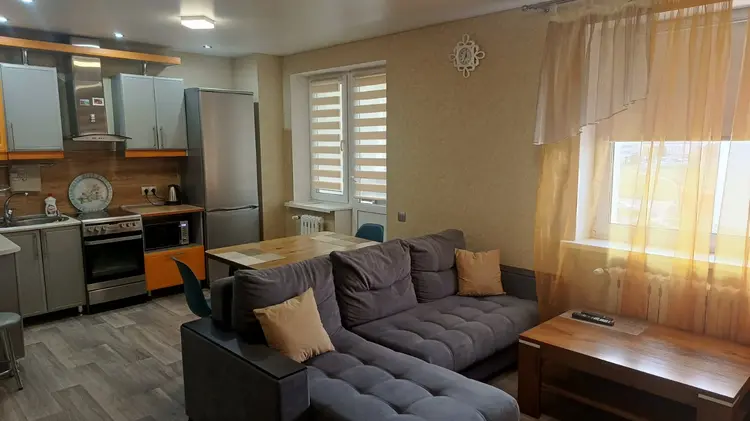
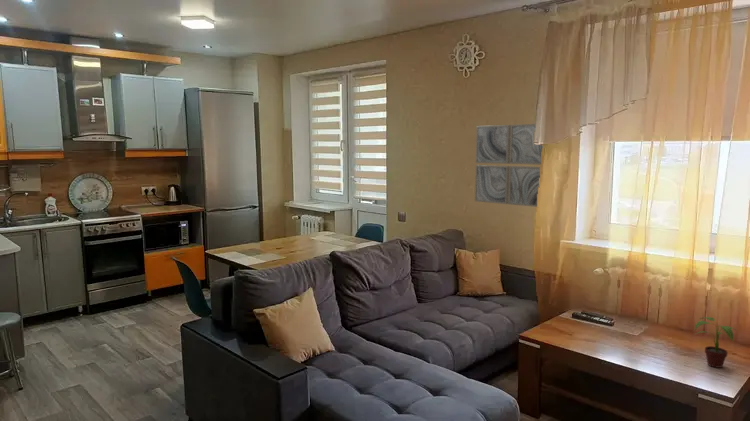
+ potted plant (714, 342)
+ wall art (509, 163)
